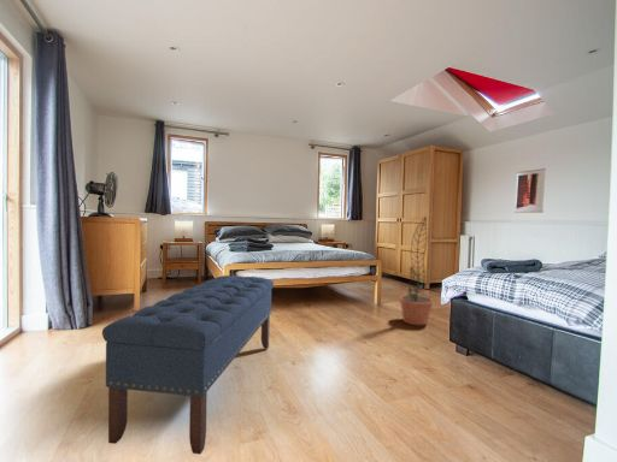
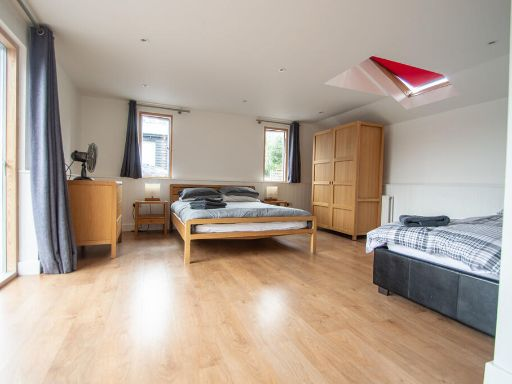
- wall art (529, 191)
- decorative plant (417, 268)
- bench (212, 336)
